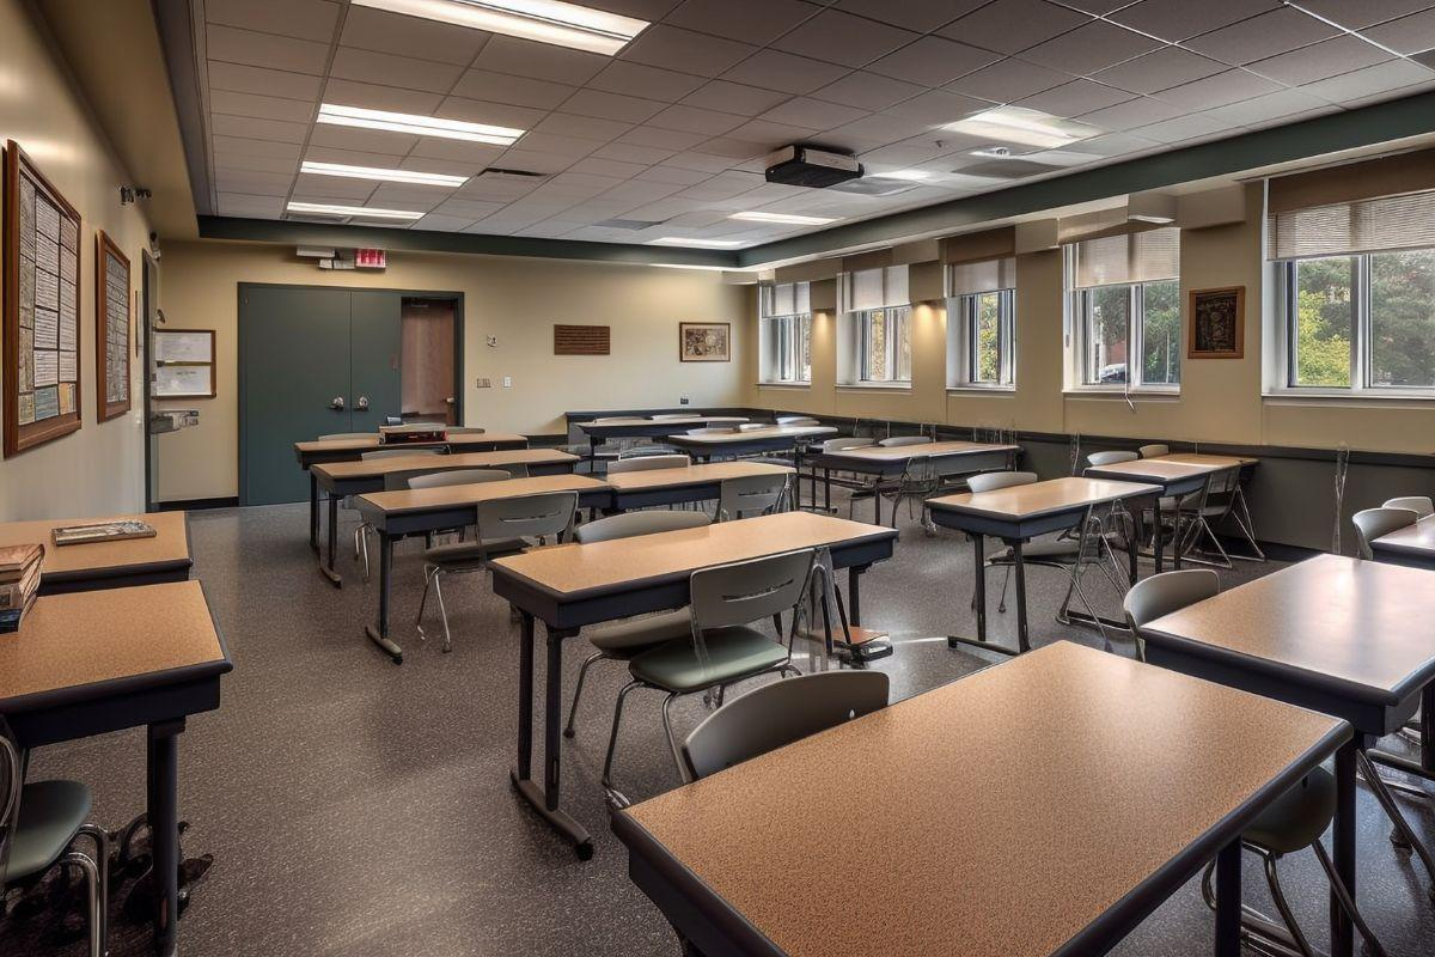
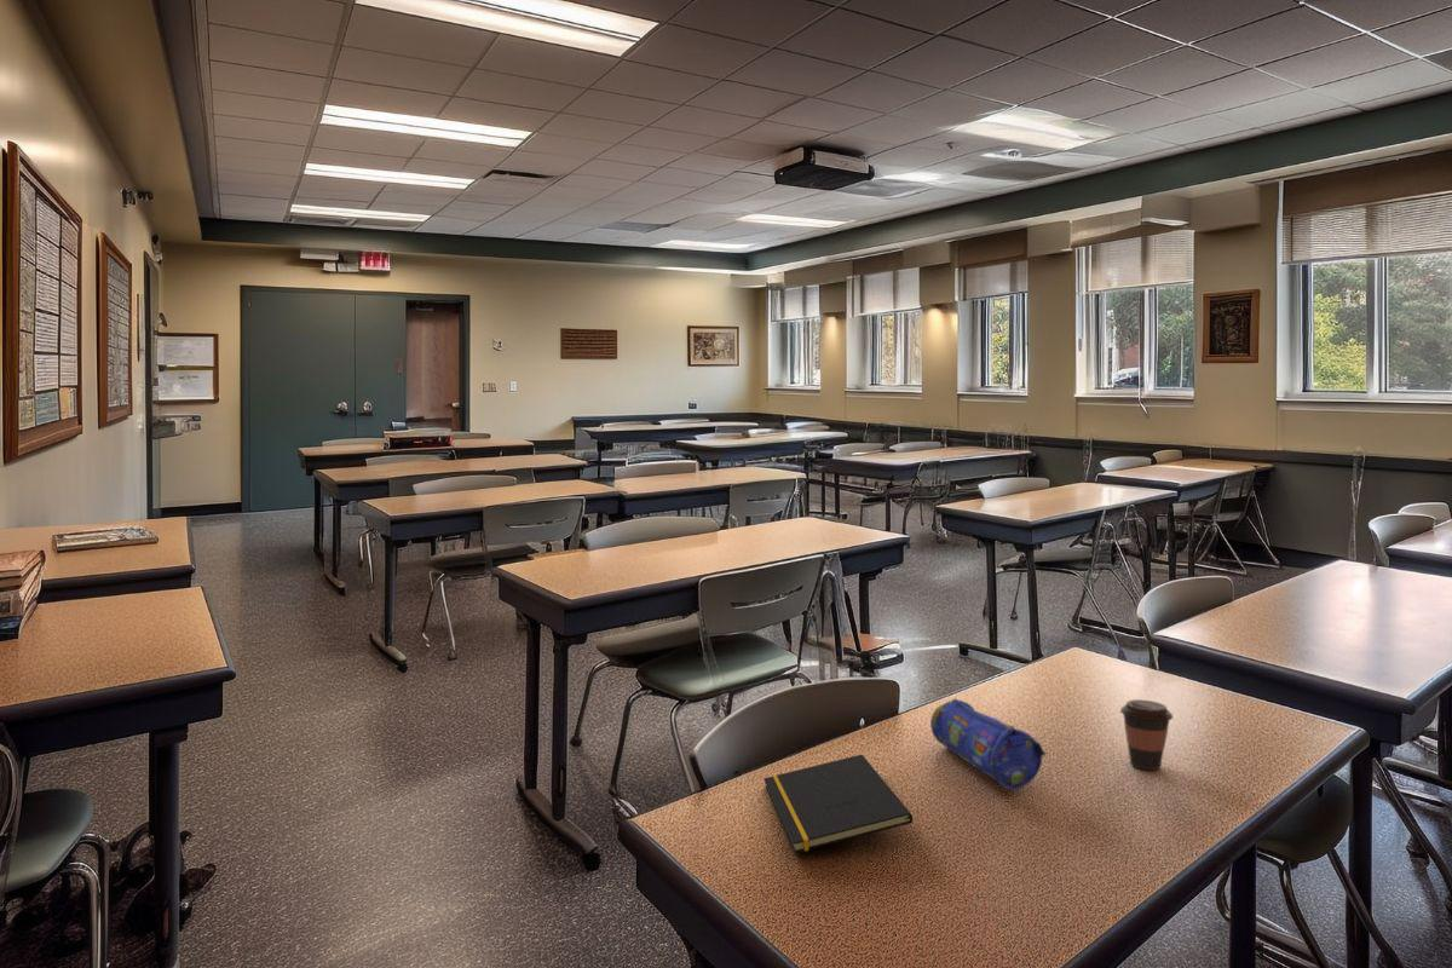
+ pencil case (983, 739)
+ coffee cup (1145, 734)
+ notepad (831, 799)
